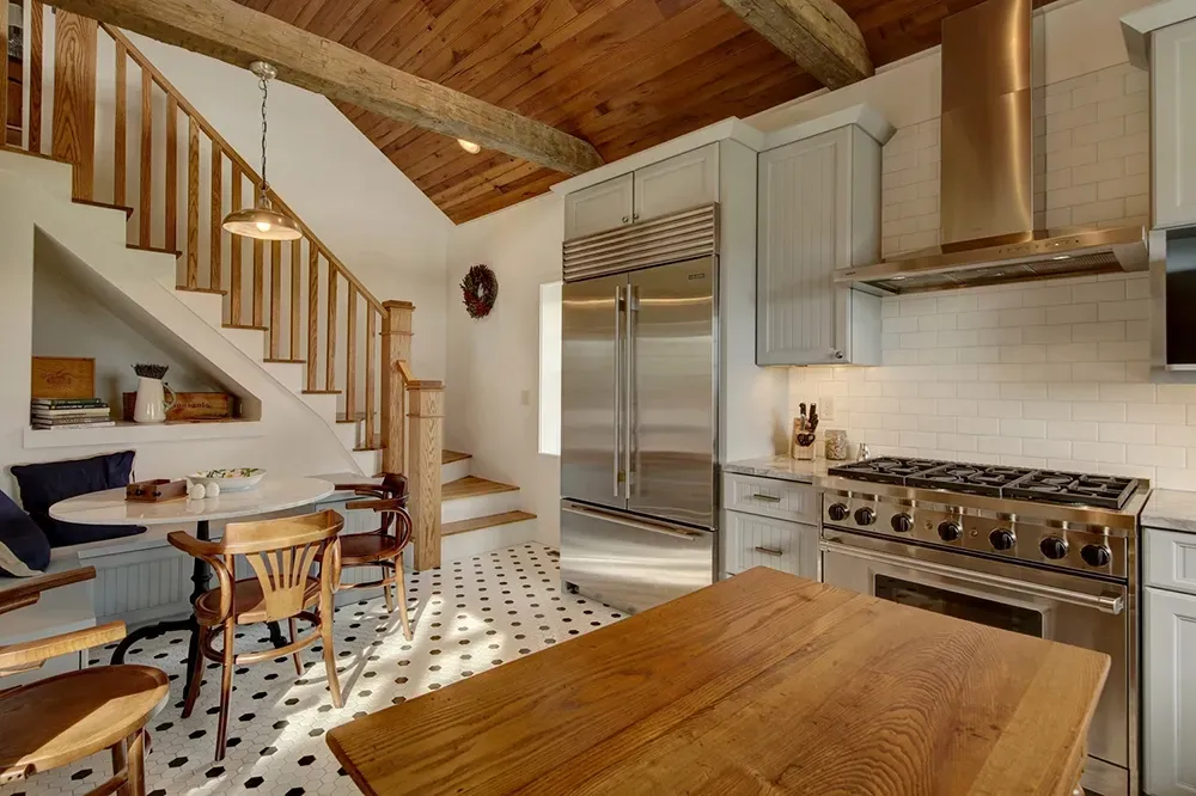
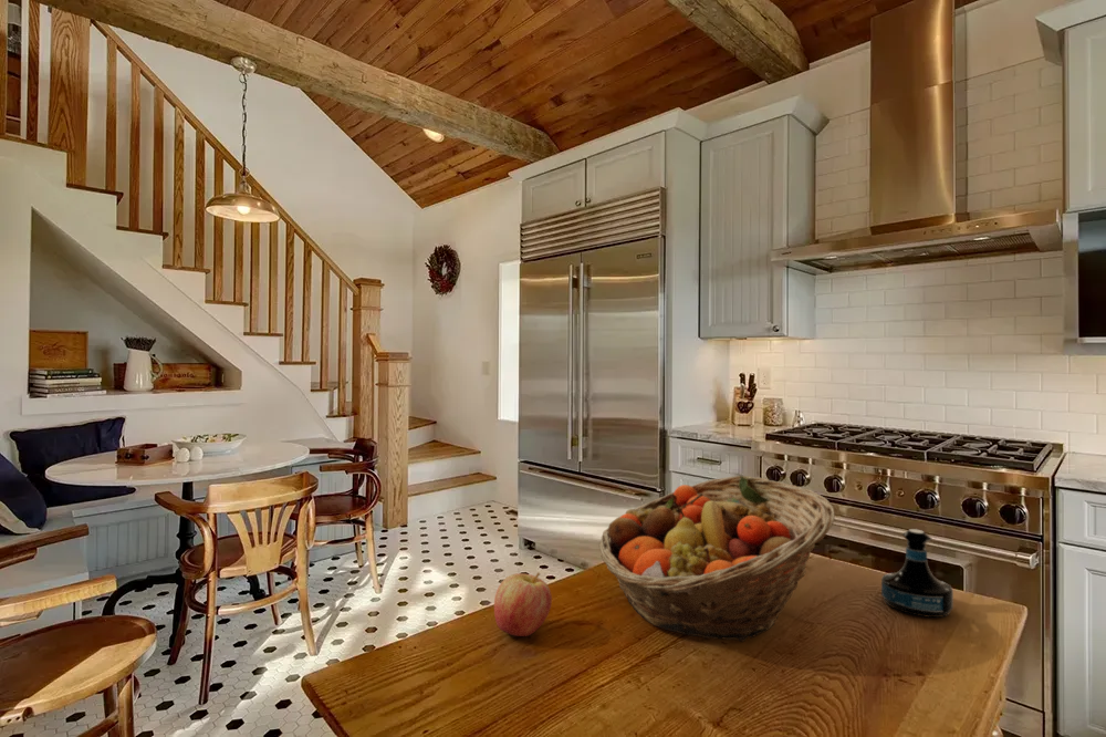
+ tequila bottle (916, 568)
+ fruit basket (707, 543)
+ apple (522, 603)
